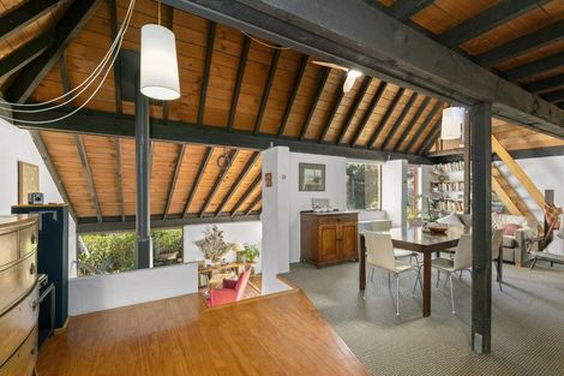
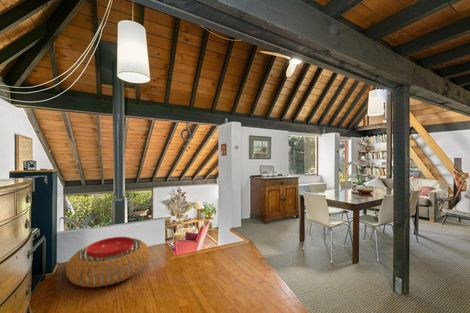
+ pouf (111, 257)
